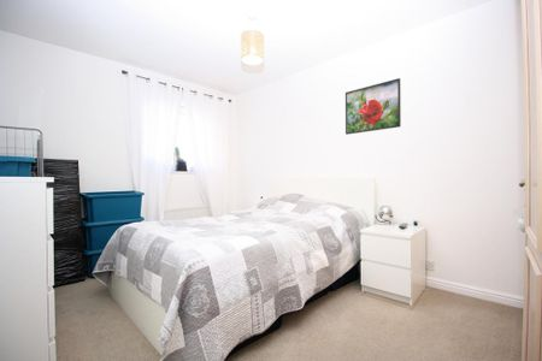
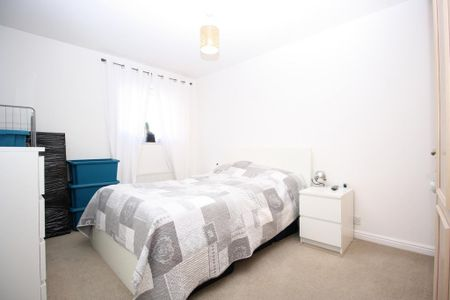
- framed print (371, 108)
